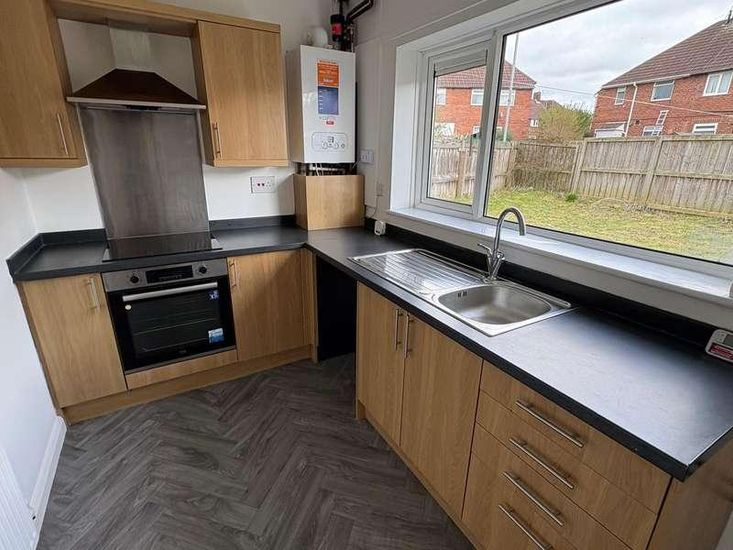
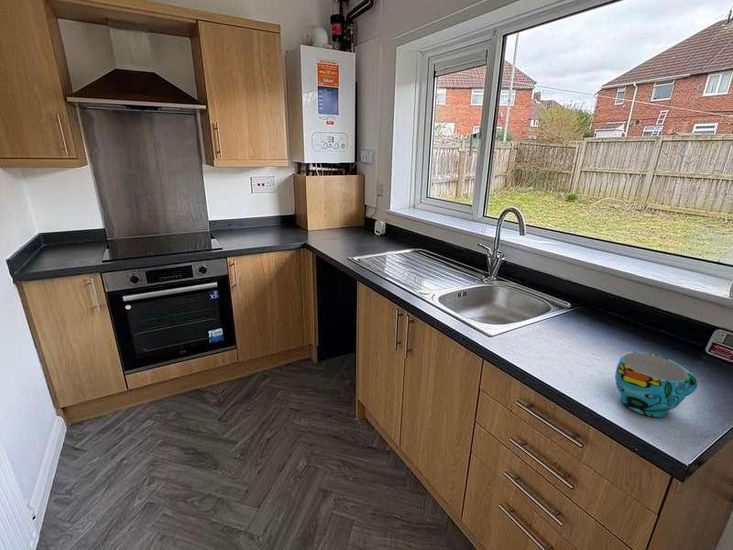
+ cup (651, 384)
